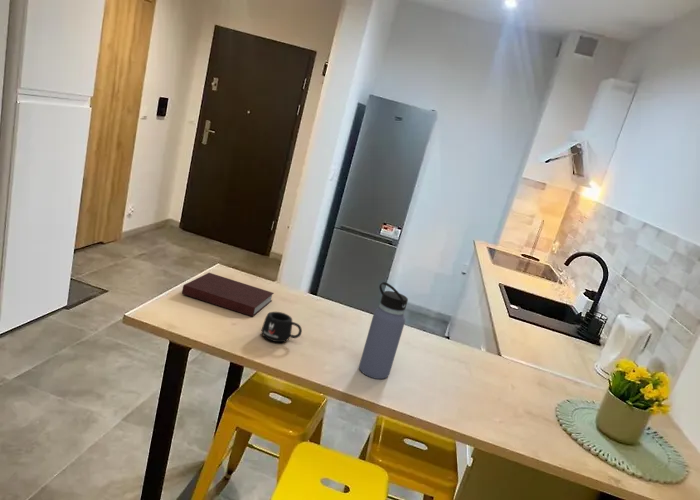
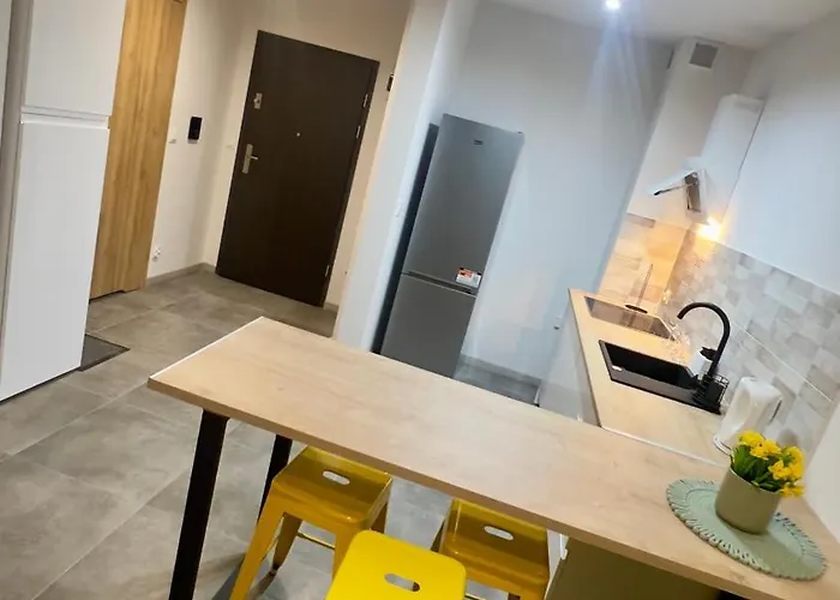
- water bottle (385, 328)
- mug (282, 328)
- notebook (229, 293)
